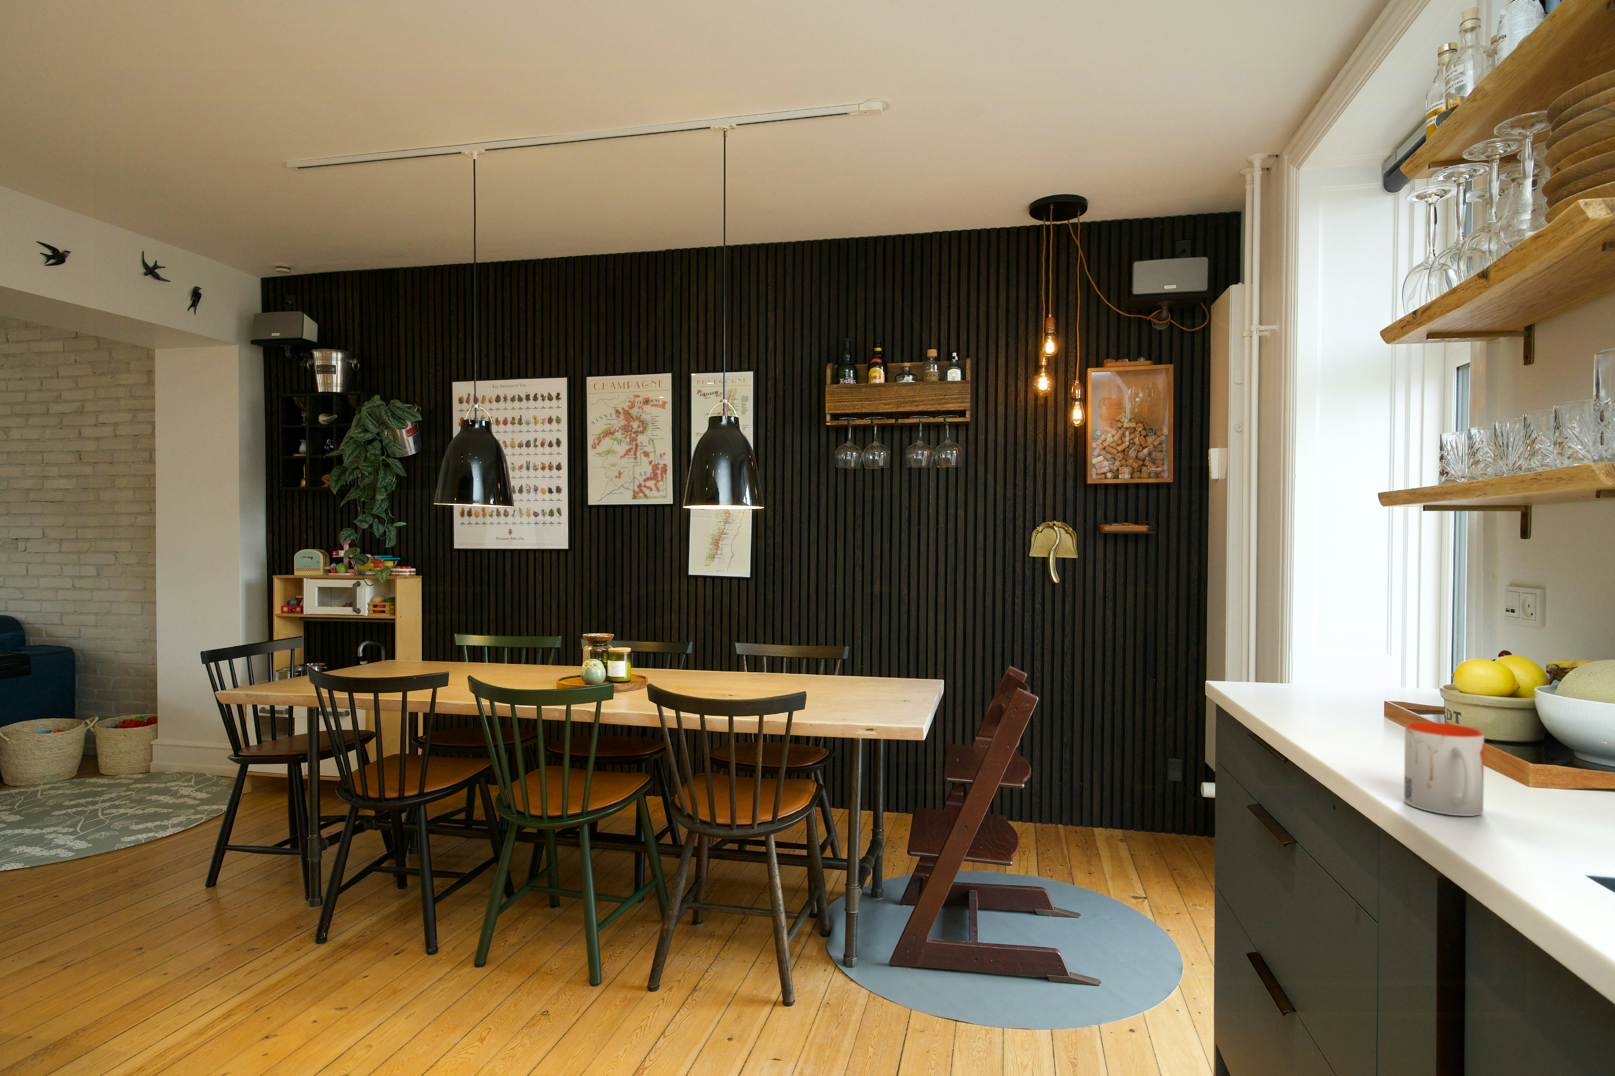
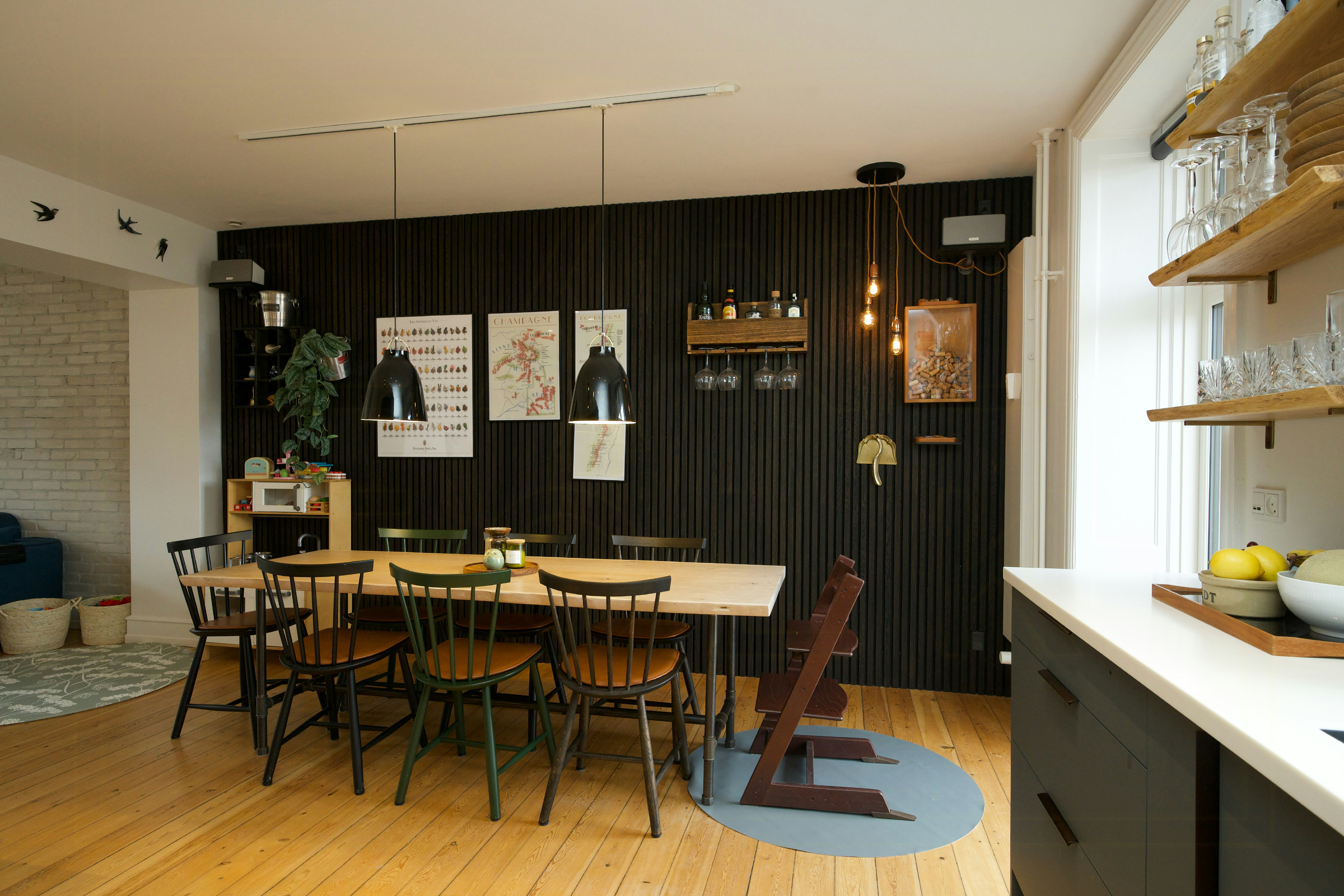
- mug (1449, 771)
